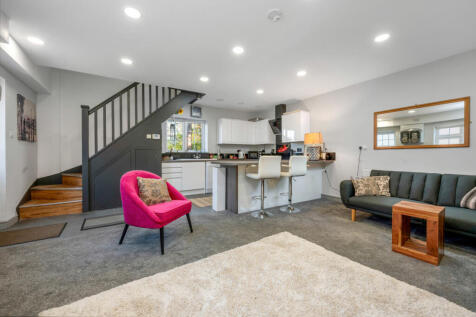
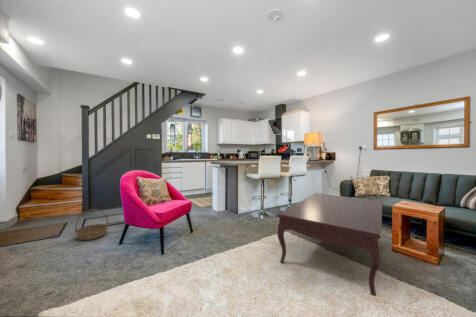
+ basket (92, 225)
+ coffee table (335, 228)
